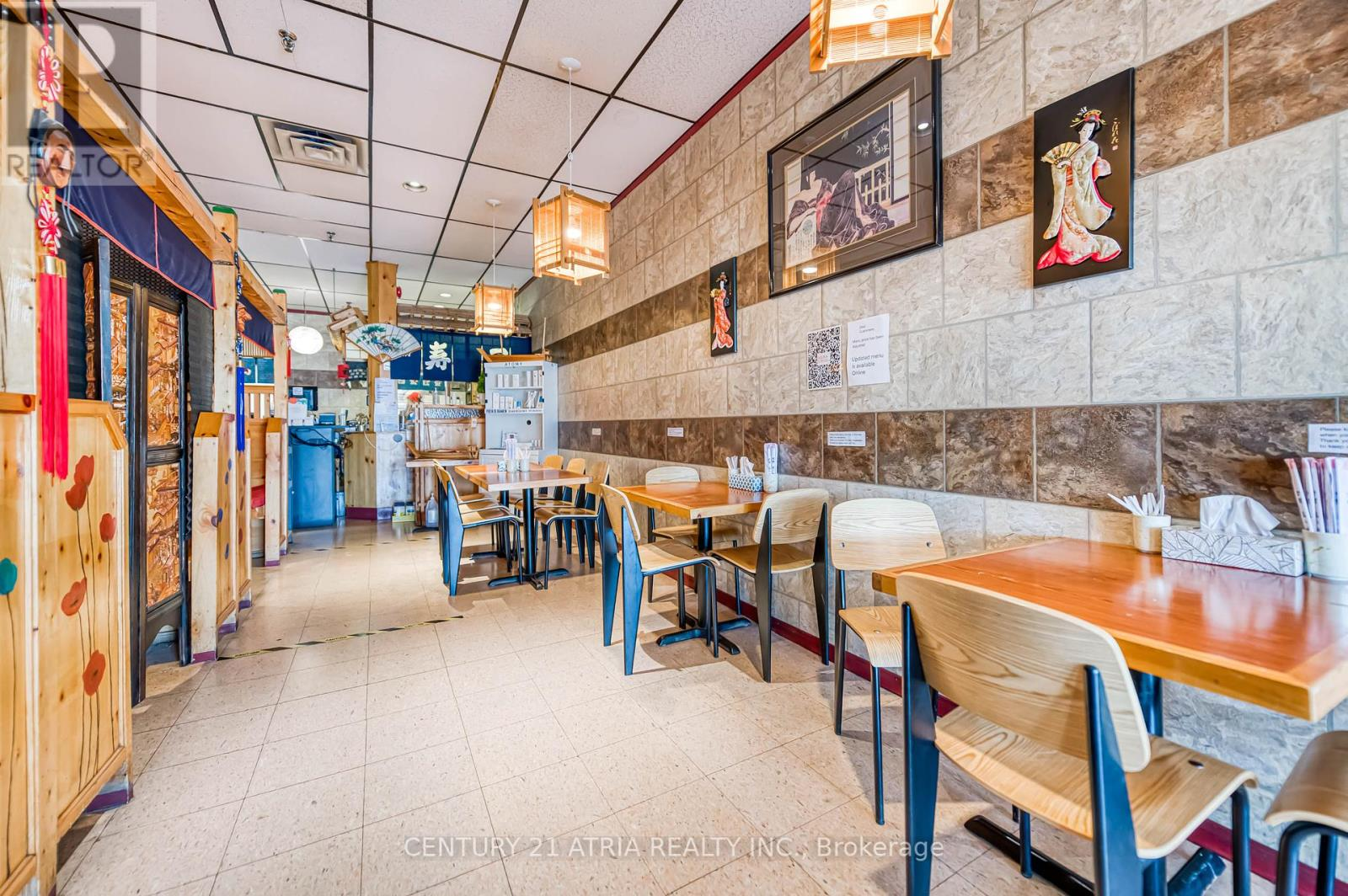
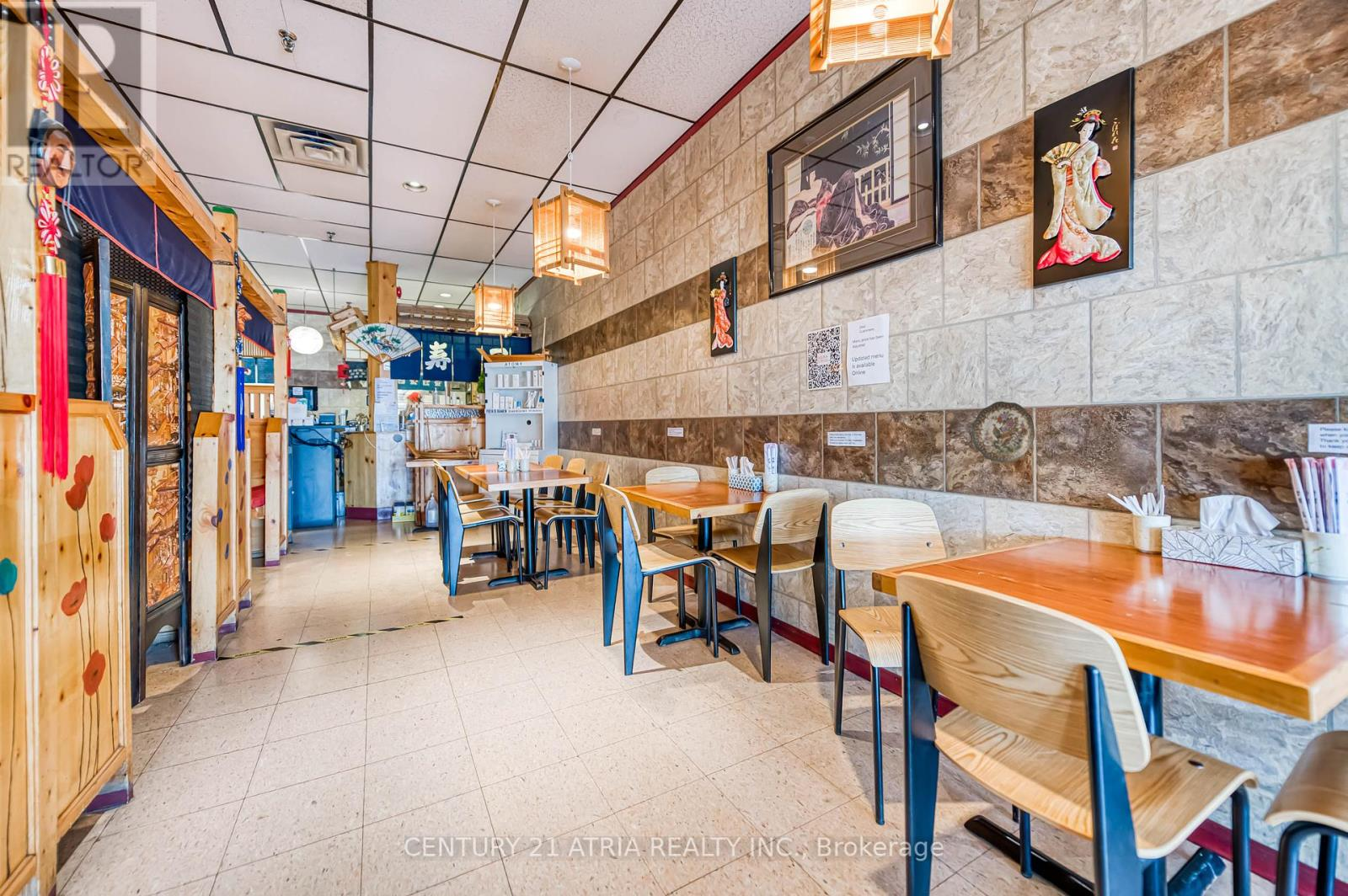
+ decorative plate (1003, 431)
